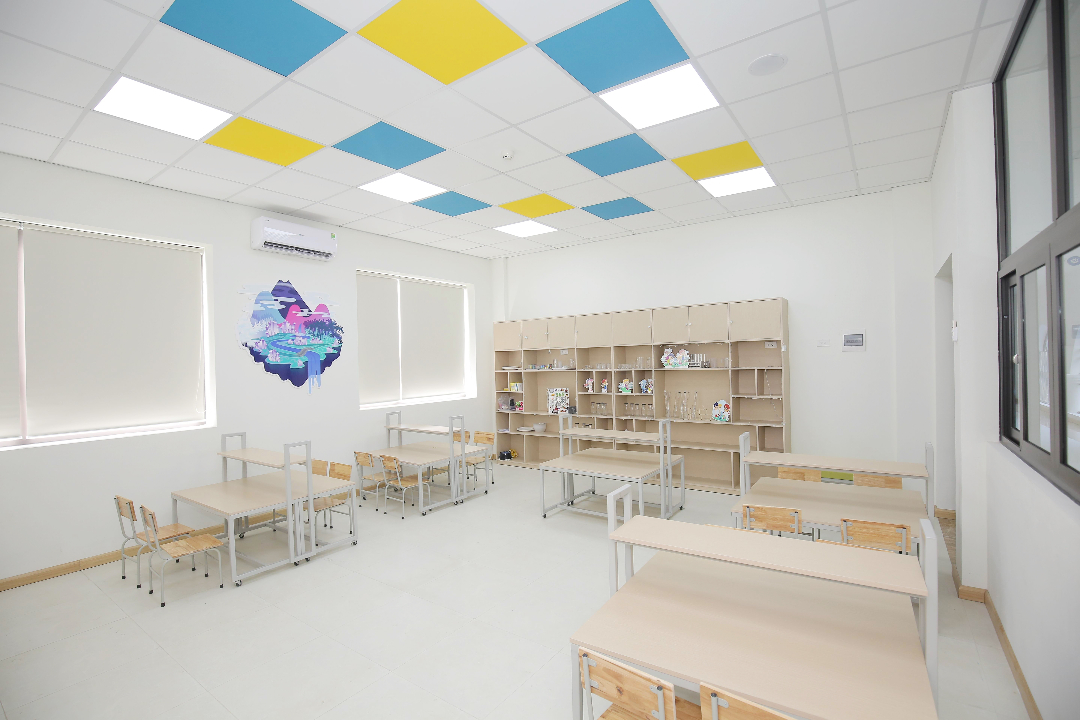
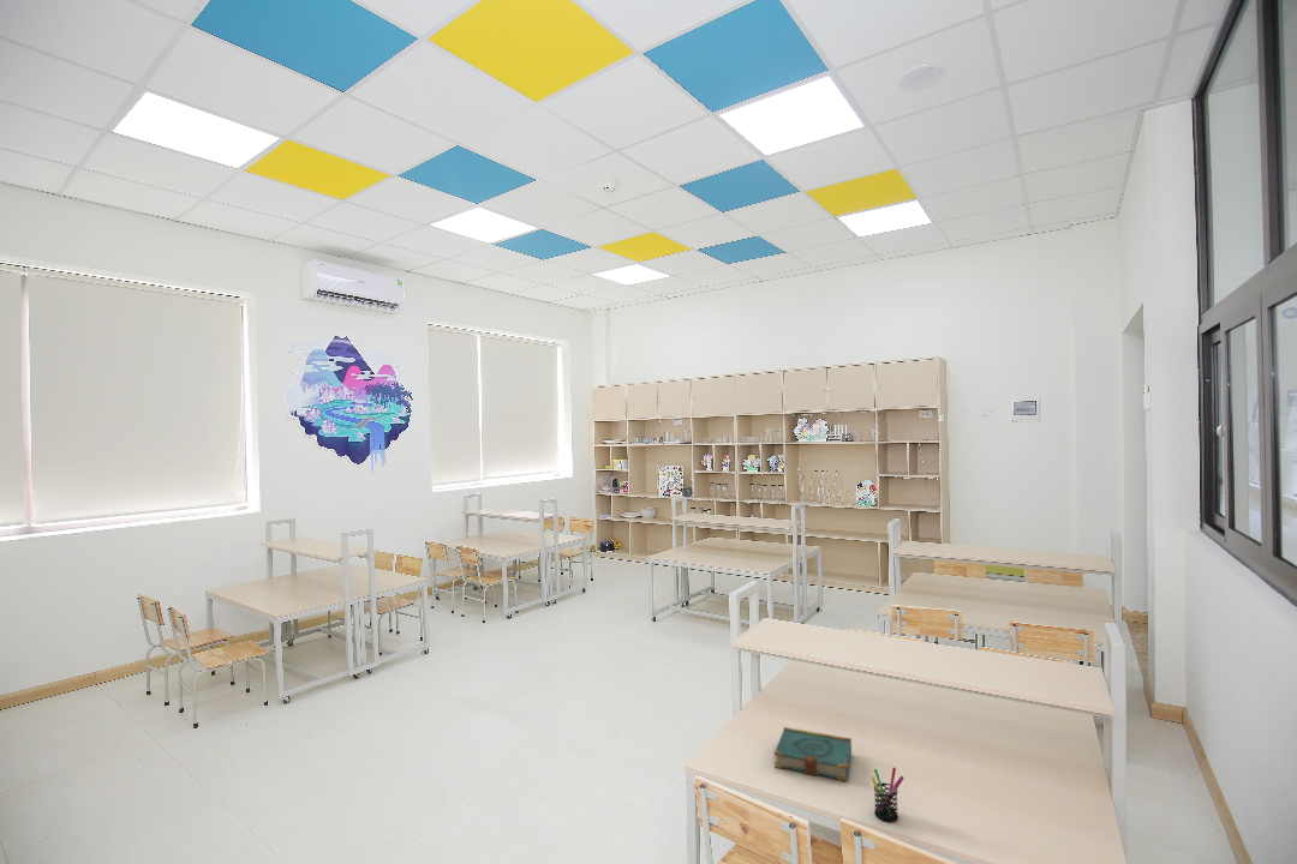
+ pen holder (884, 791)
+ book (812, 751)
